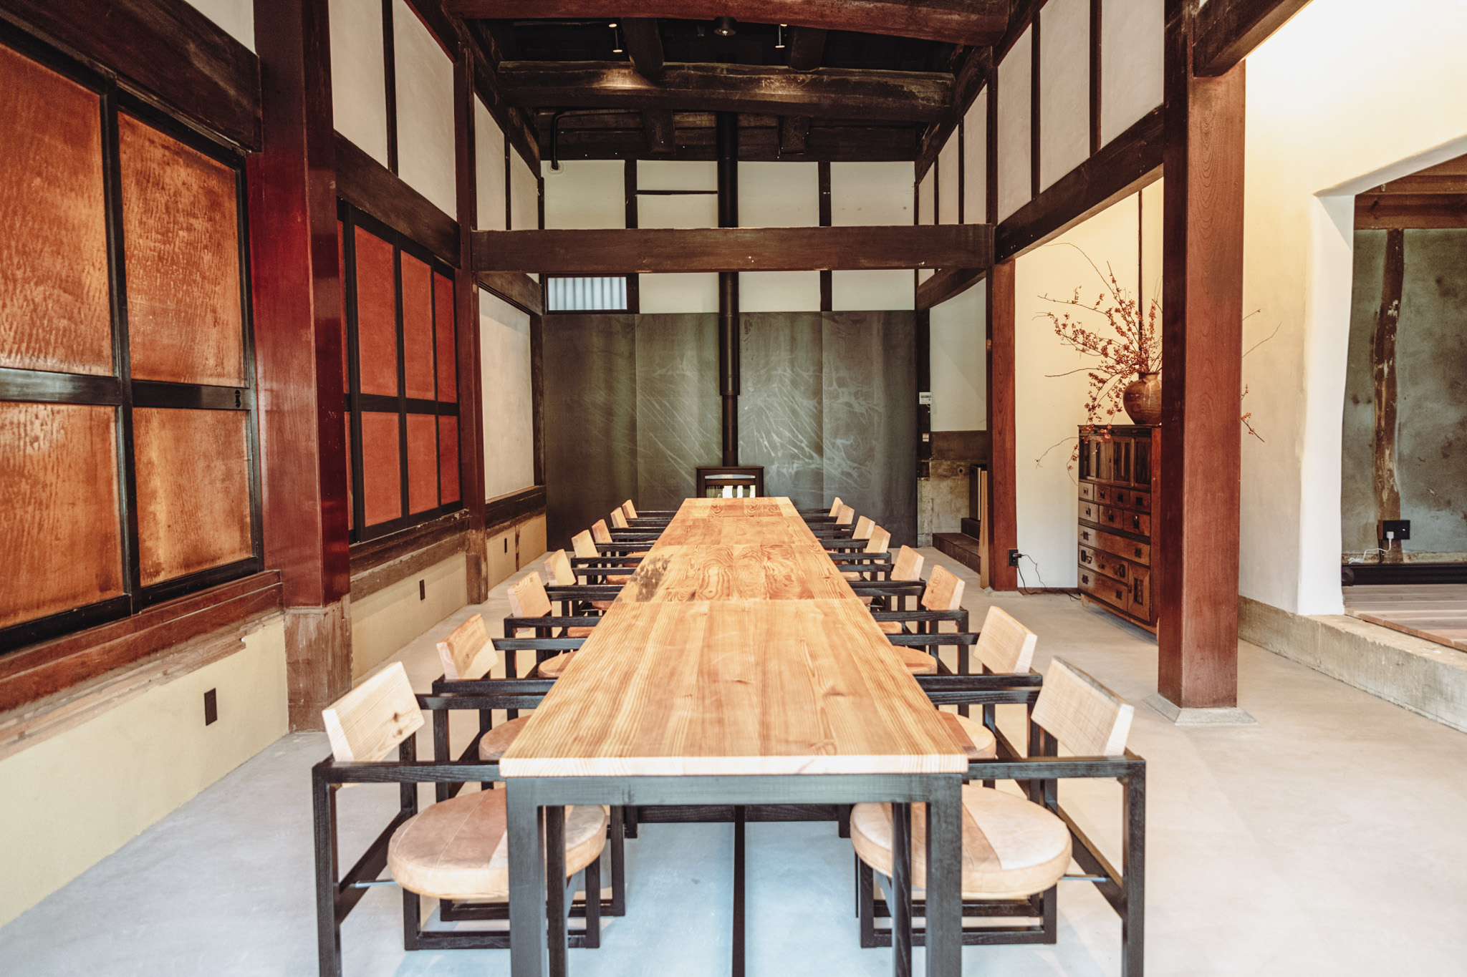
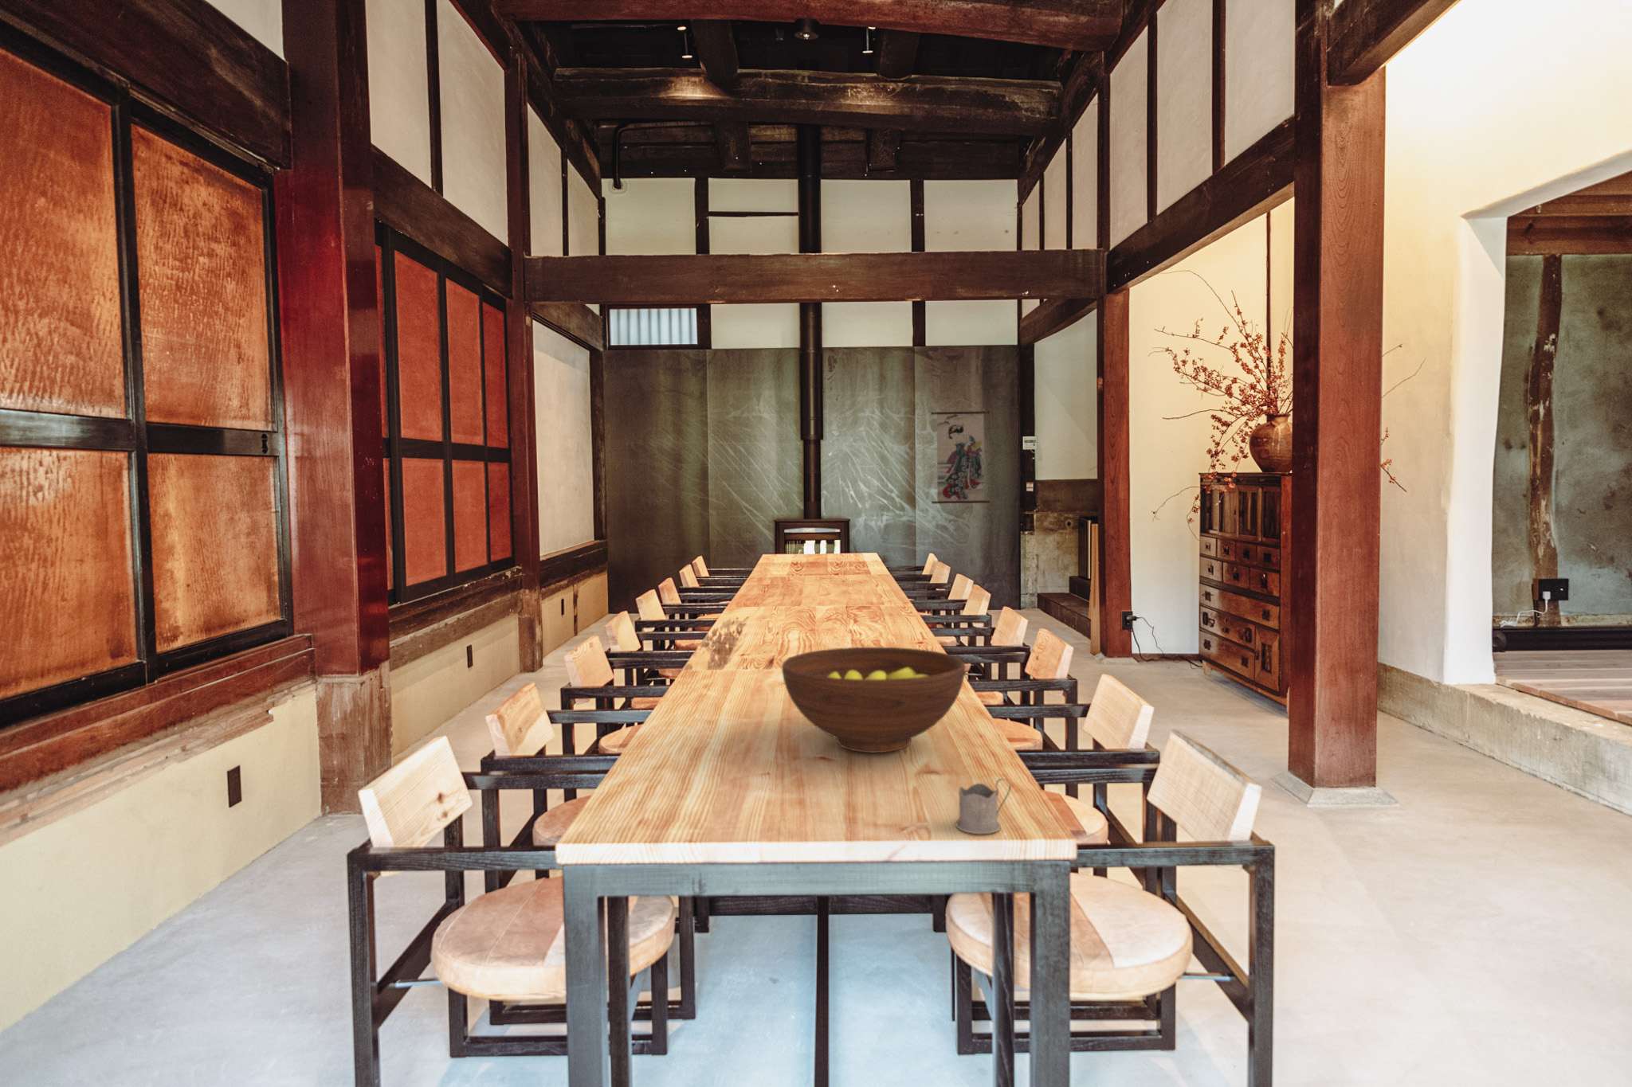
+ tea glass holder (983, 796)
+ wall scroll (960, 451)
+ fruit bowl (872, 704)
